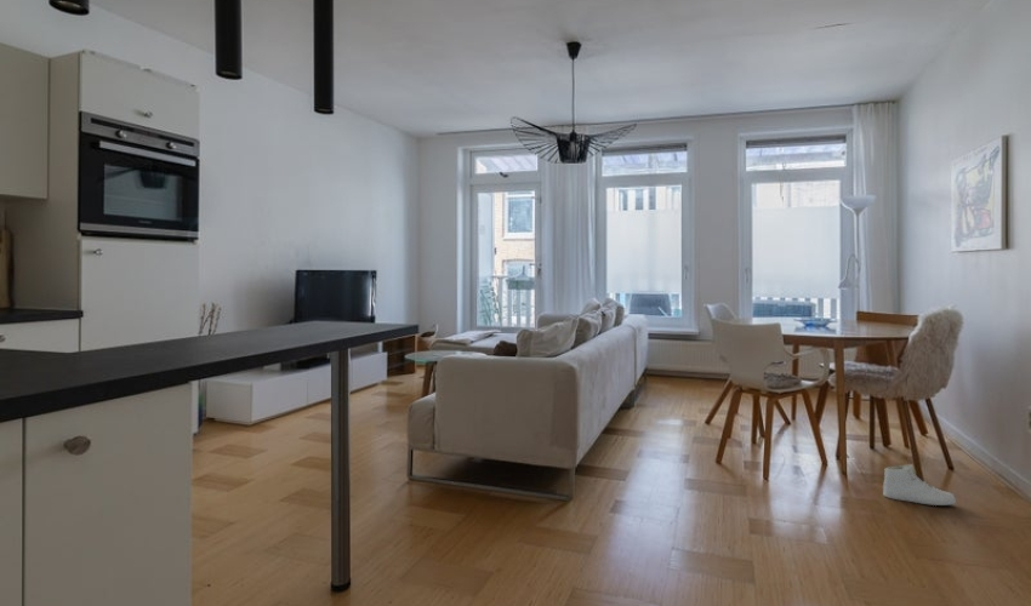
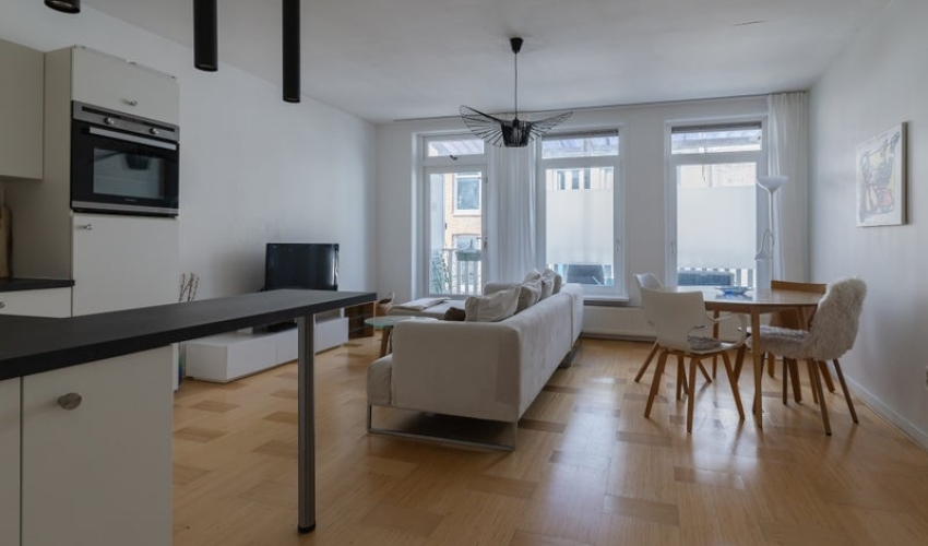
- sneaker (918, 482)
